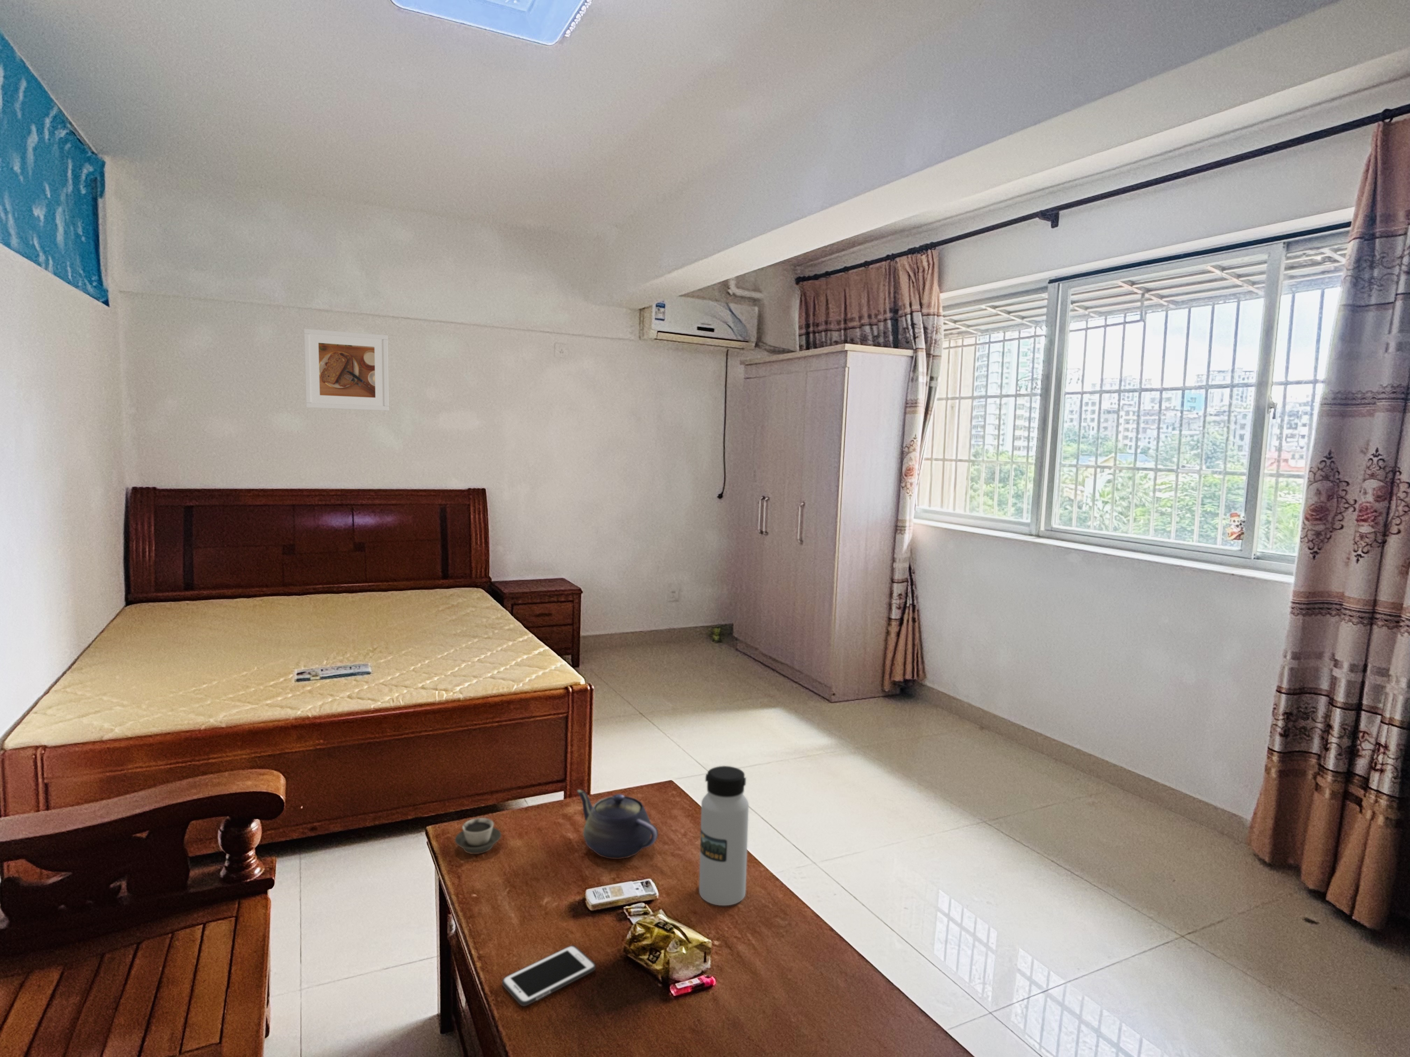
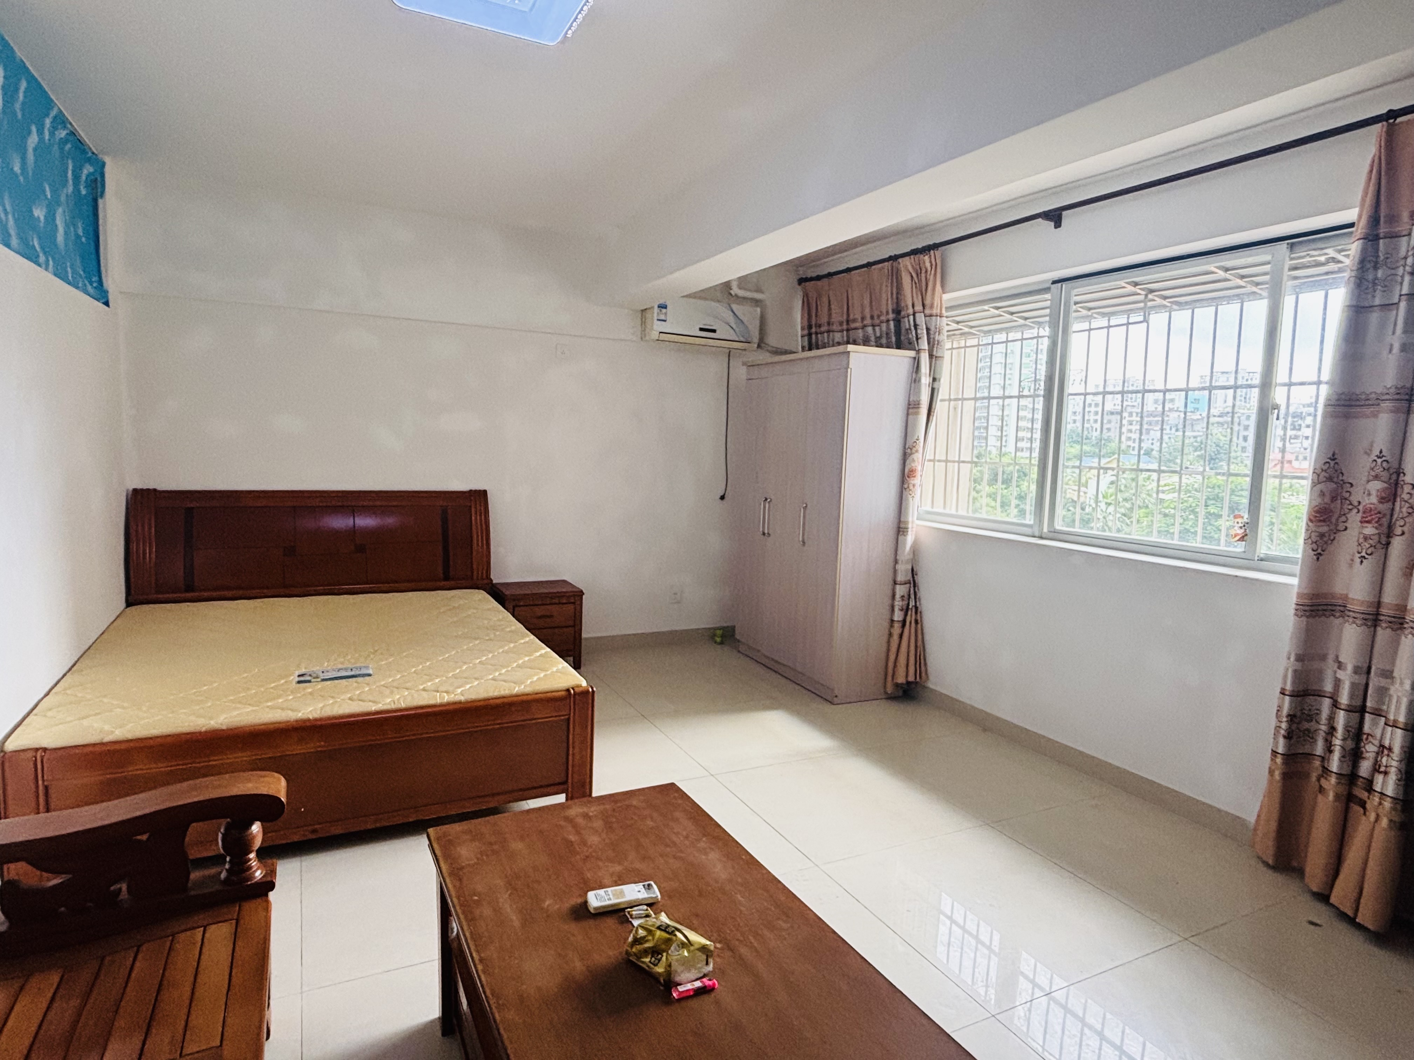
- water bottle (724, 833)
- cup (479, 836)
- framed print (348, 371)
- teapot (615, 821)
- cell phone (550, 975)
